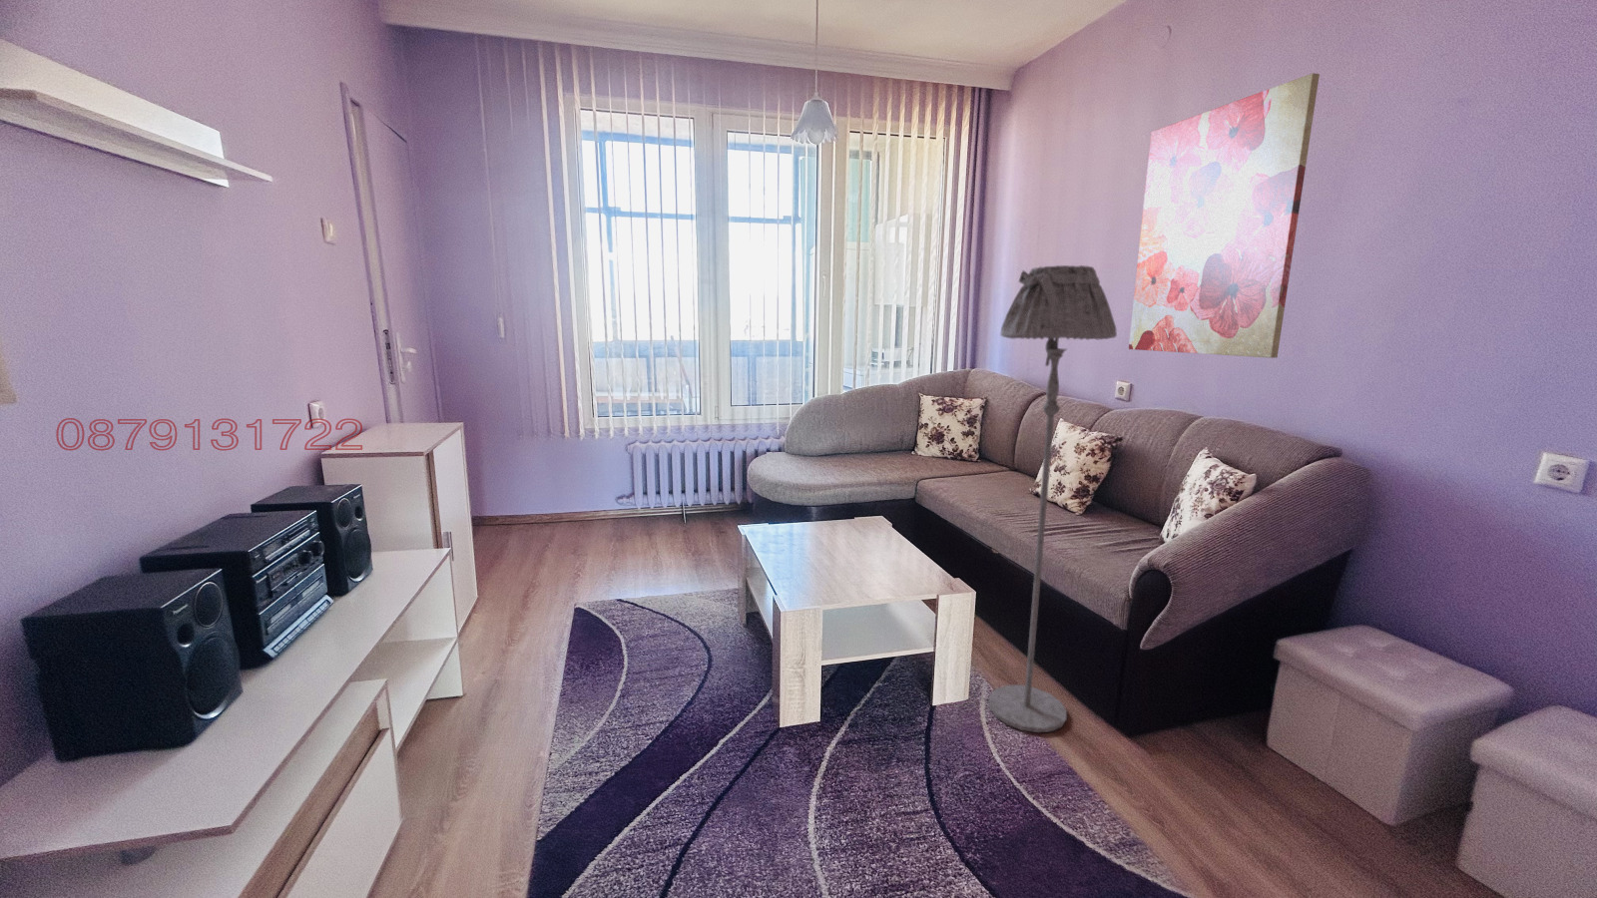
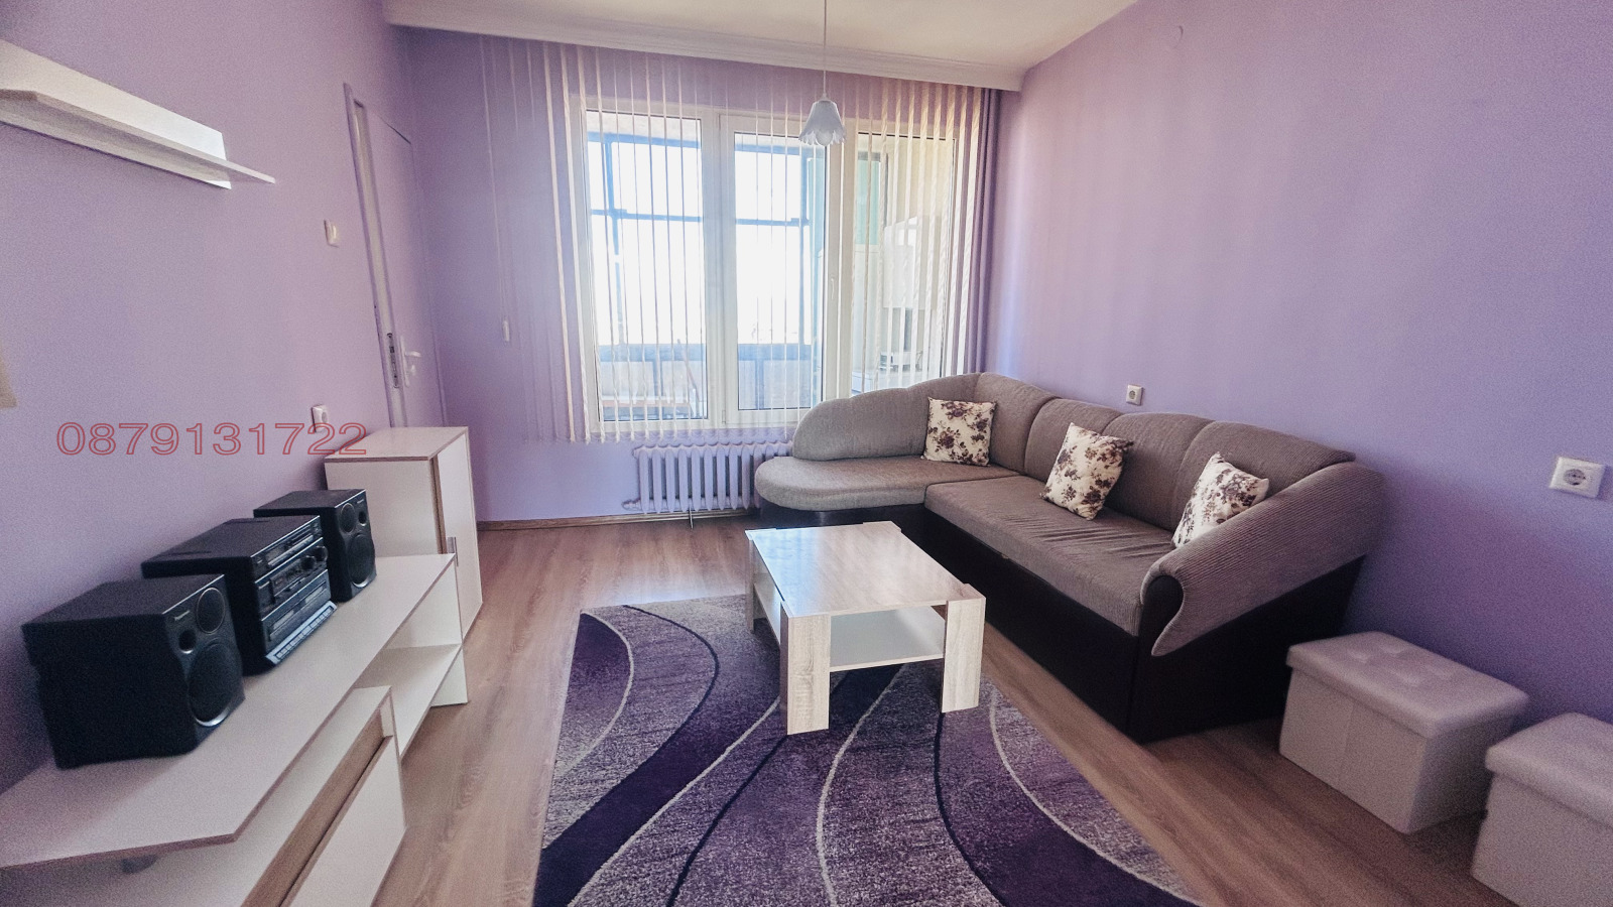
- floor lamp (1042, 503)
- wall art (1208, 234)
